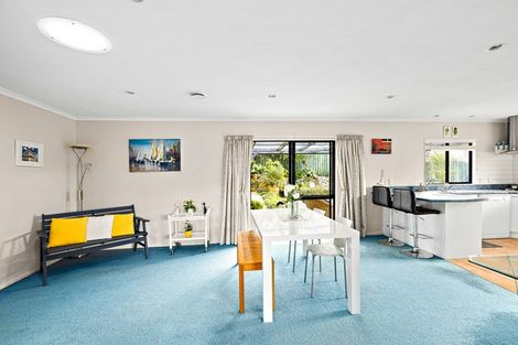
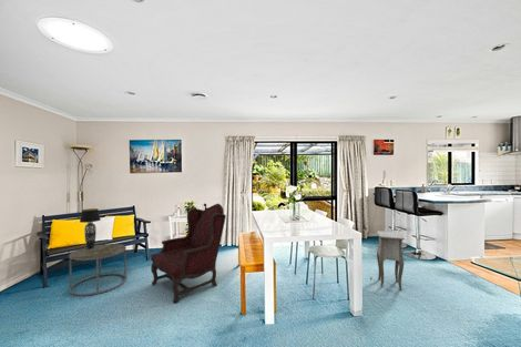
+ side table (389, 258)
+ table lamp (90, 228)
+ side table (98, 267)
+ armchair (191, 244)
